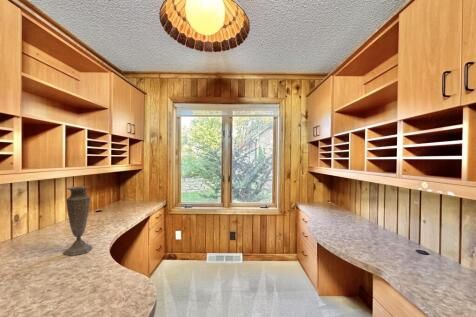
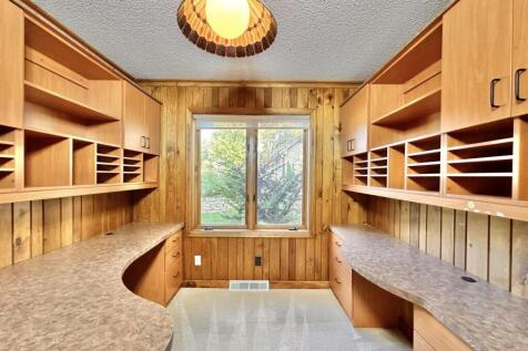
- vase (78, 219)
